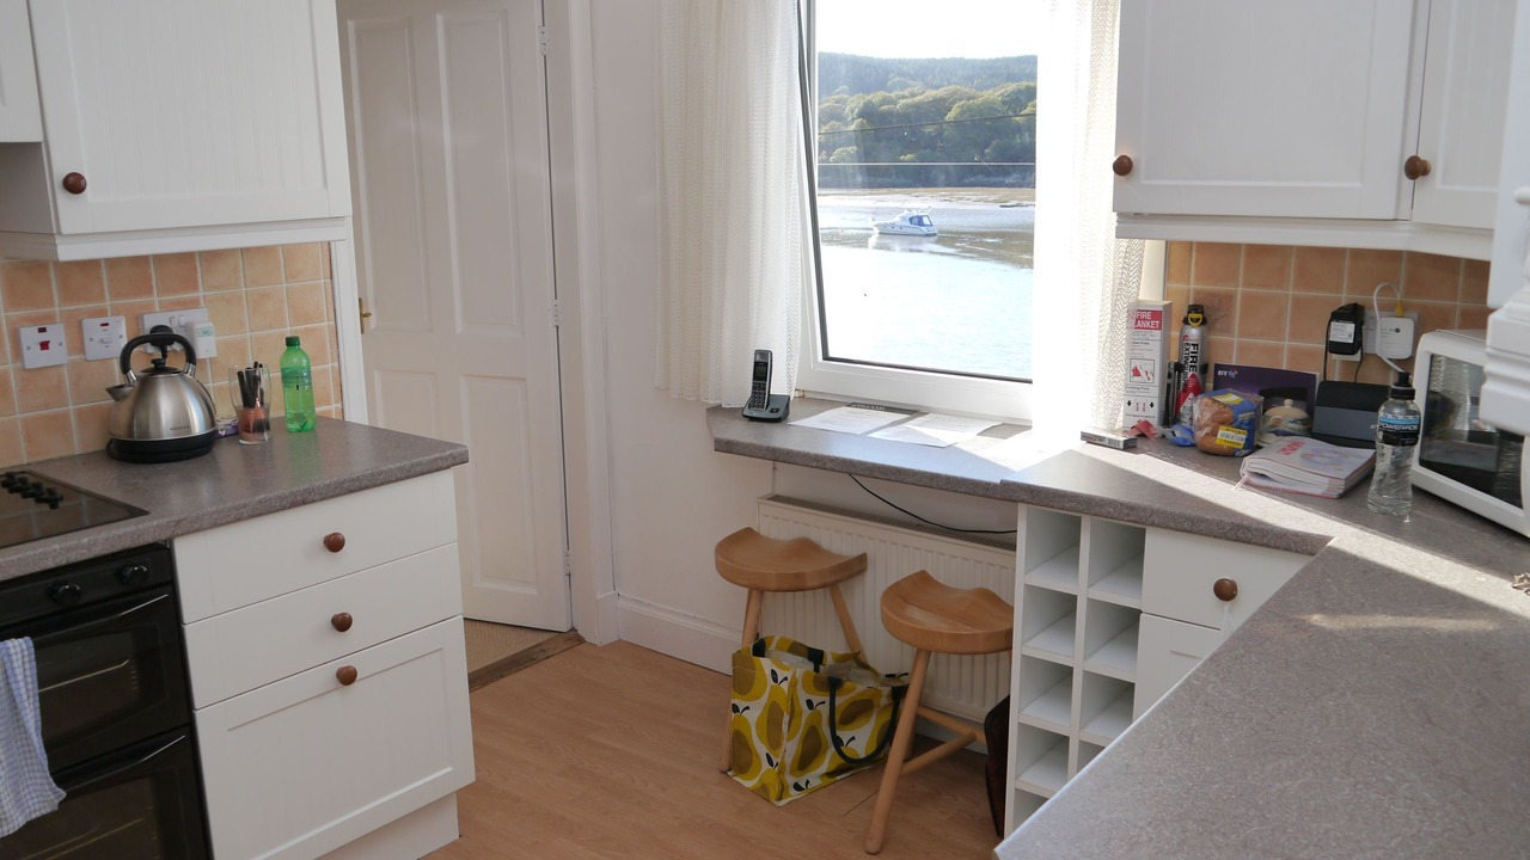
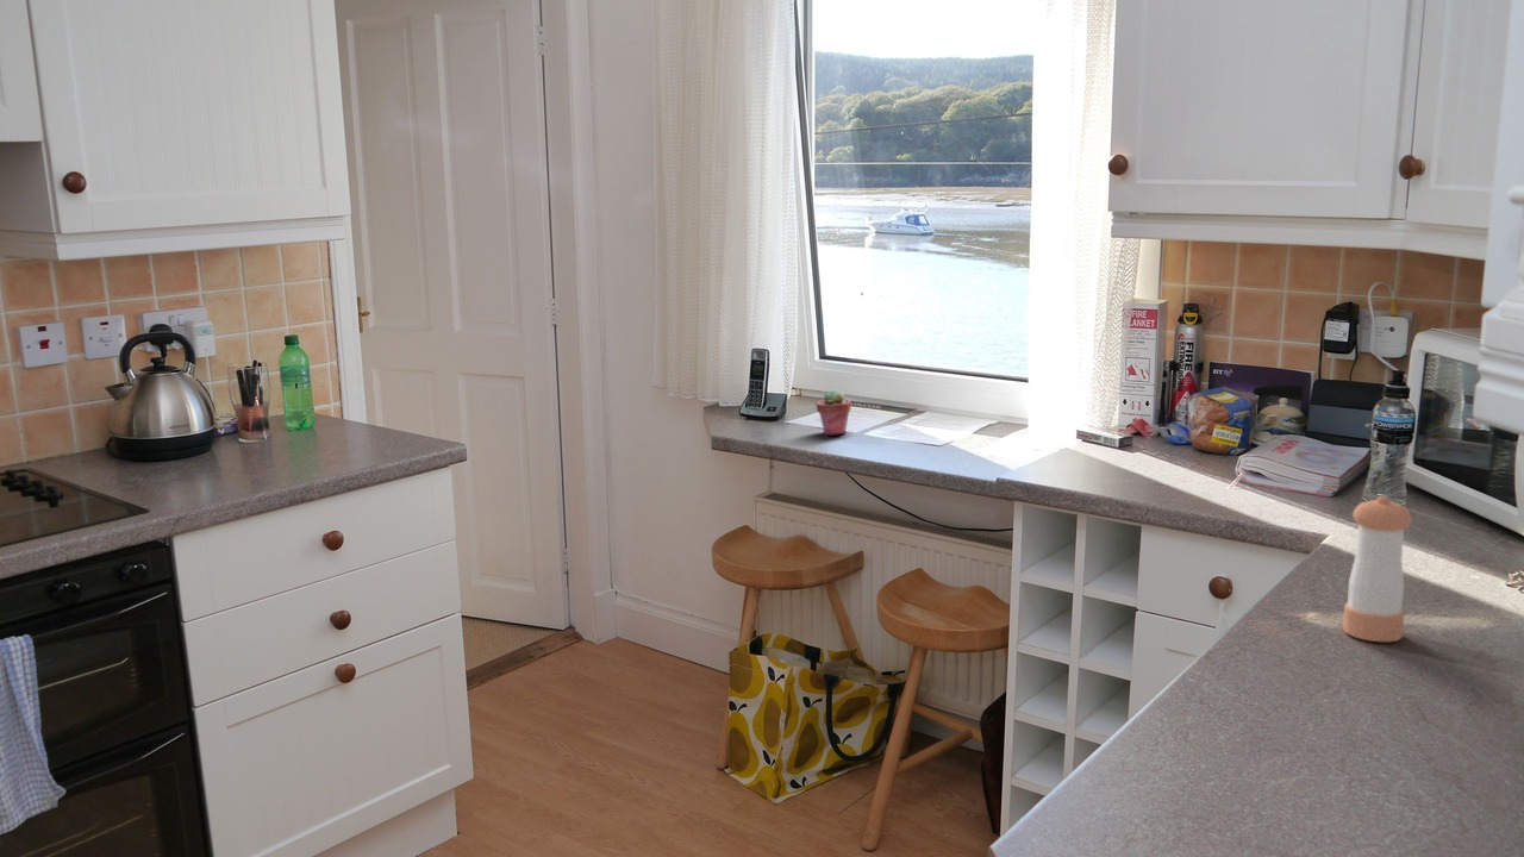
+ pepper shaker (1378, 565)
+ potted succulent (833, 411)
